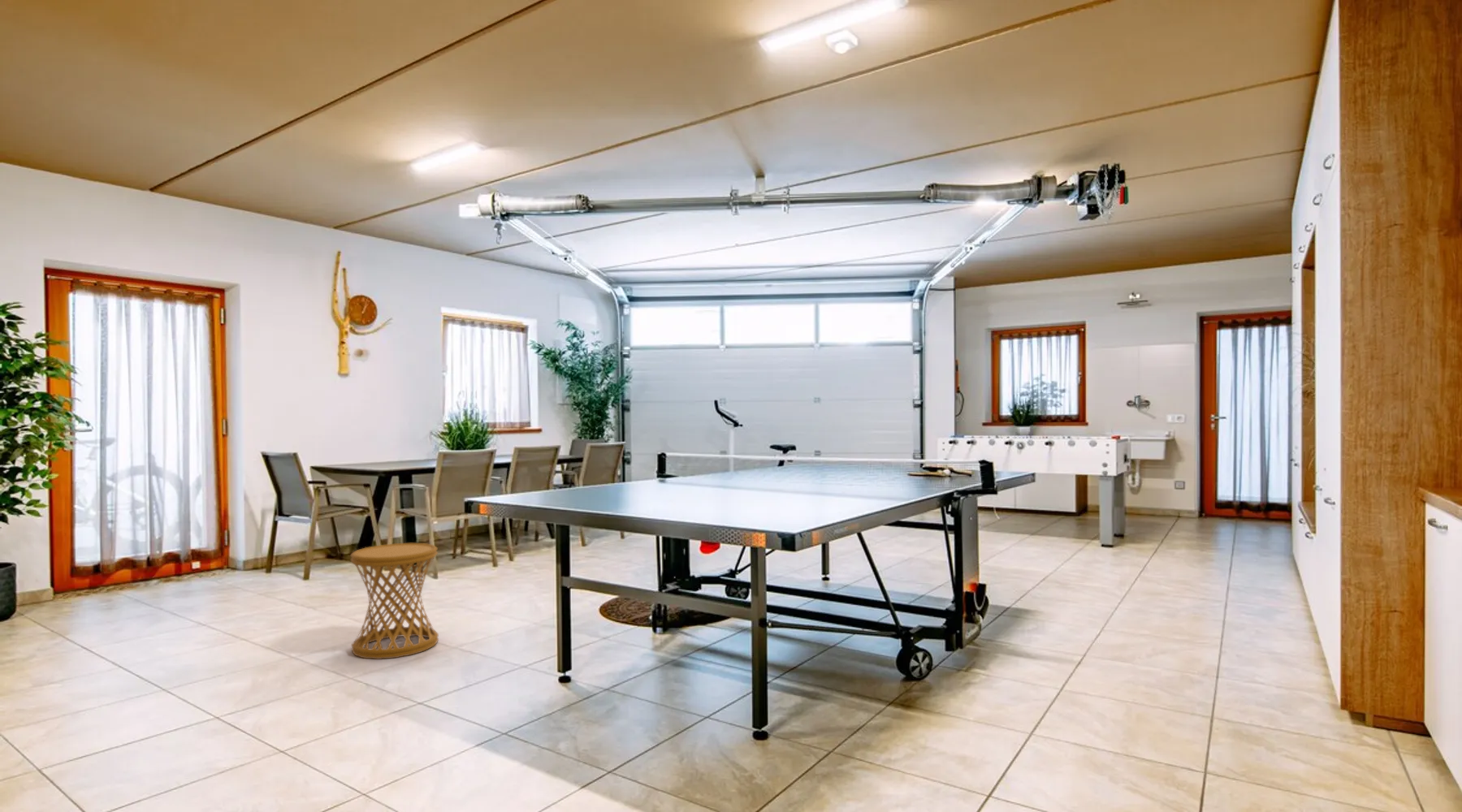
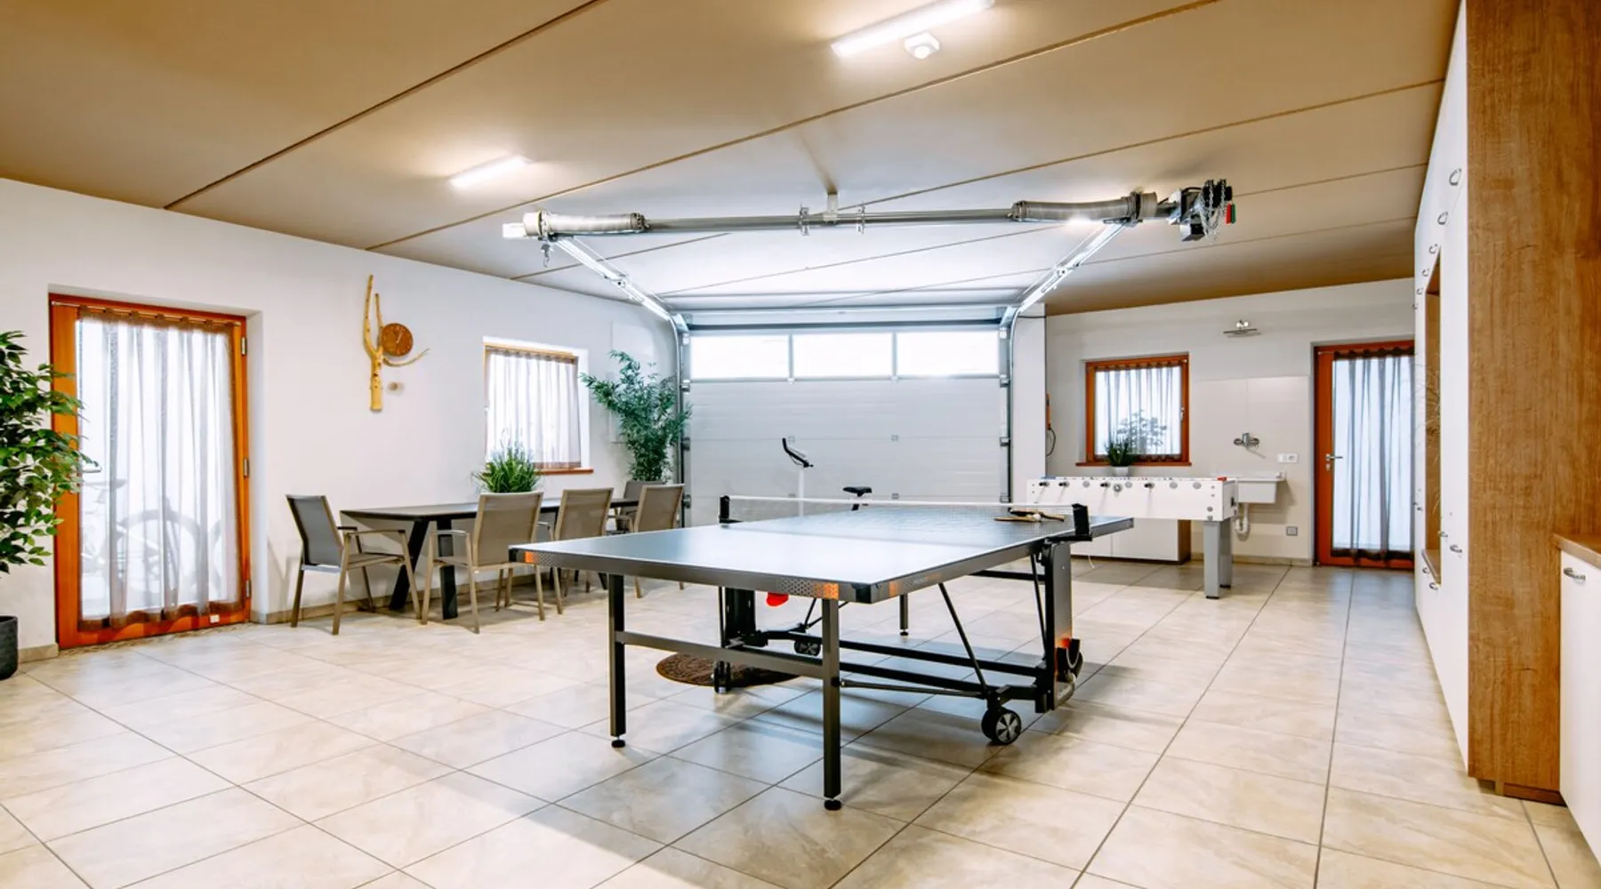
- side table (396, 598)
